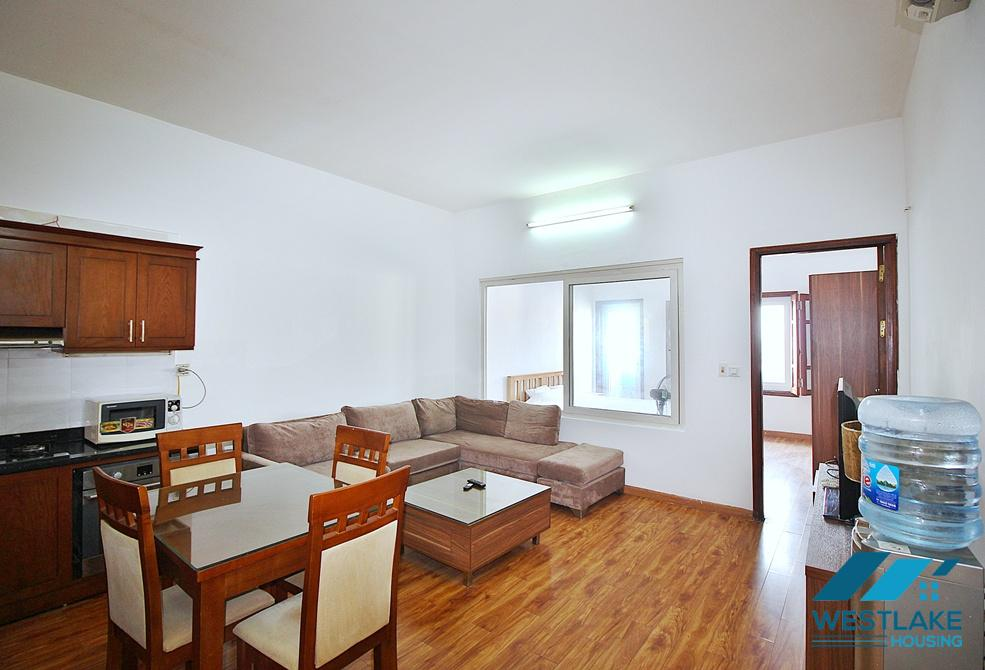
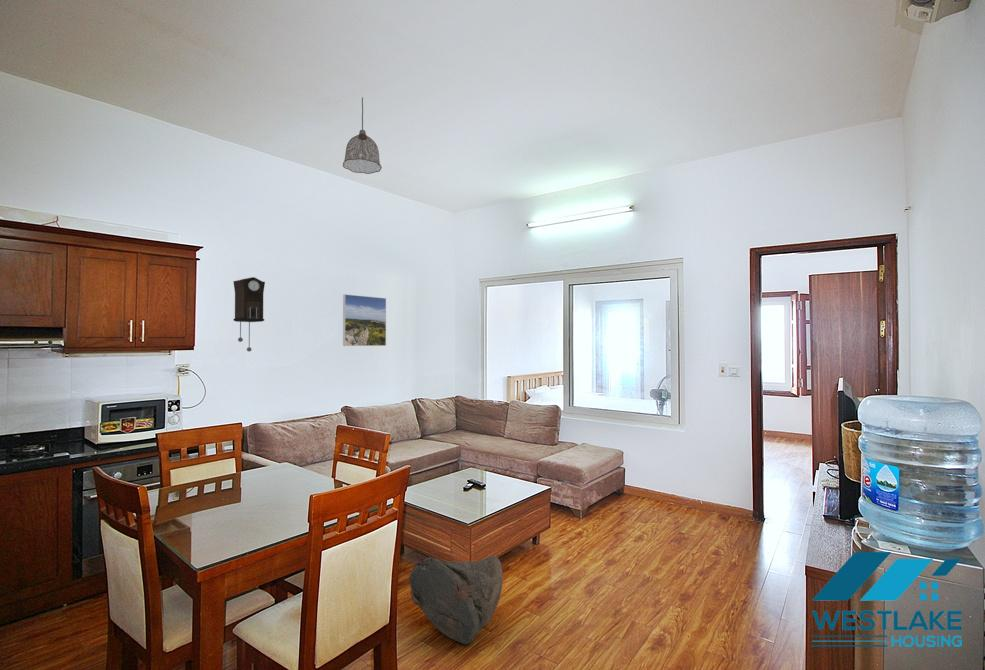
+ bag (464, 591)
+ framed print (365, 321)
+ pendulum clock (249, 314)
+ pendant lamp (362, 132)
